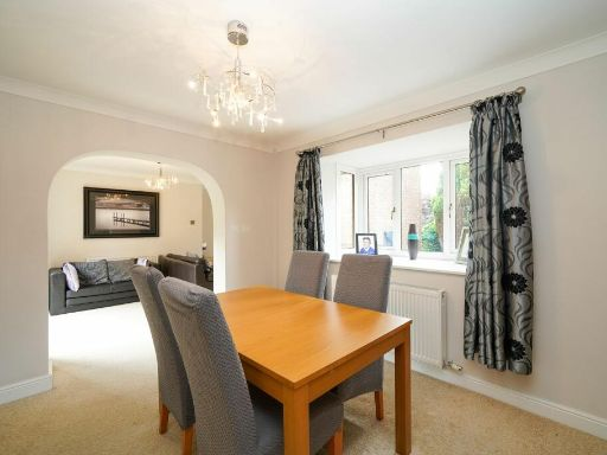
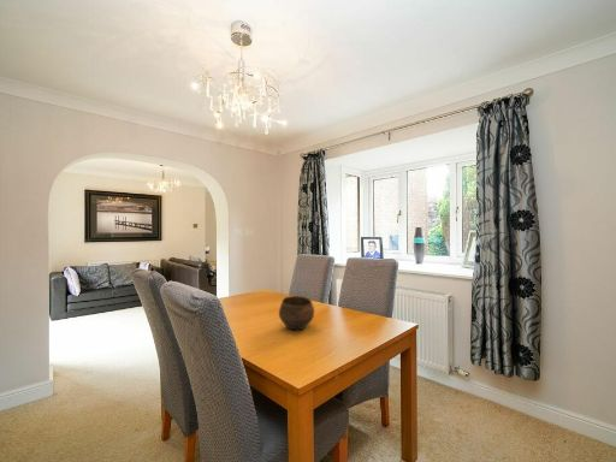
+ bowl (296, 313)
